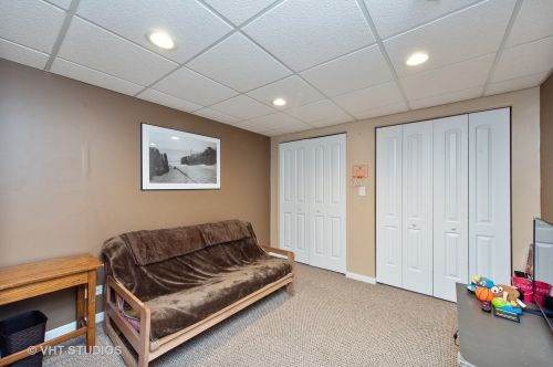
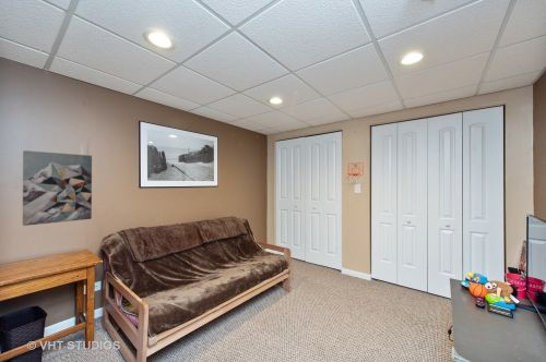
+ wall art (59, 188)
